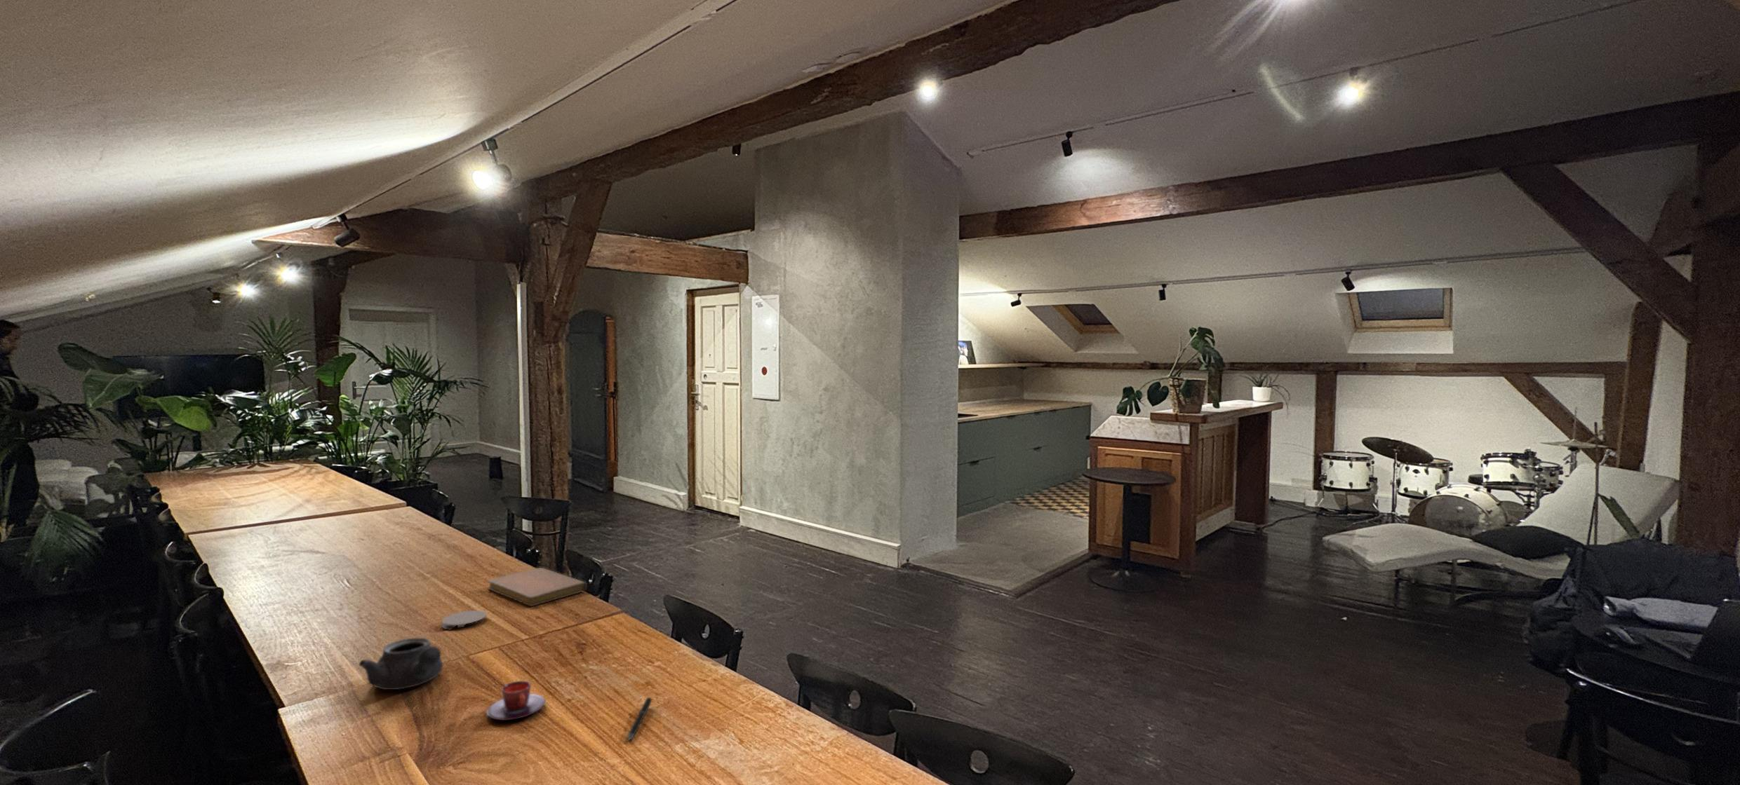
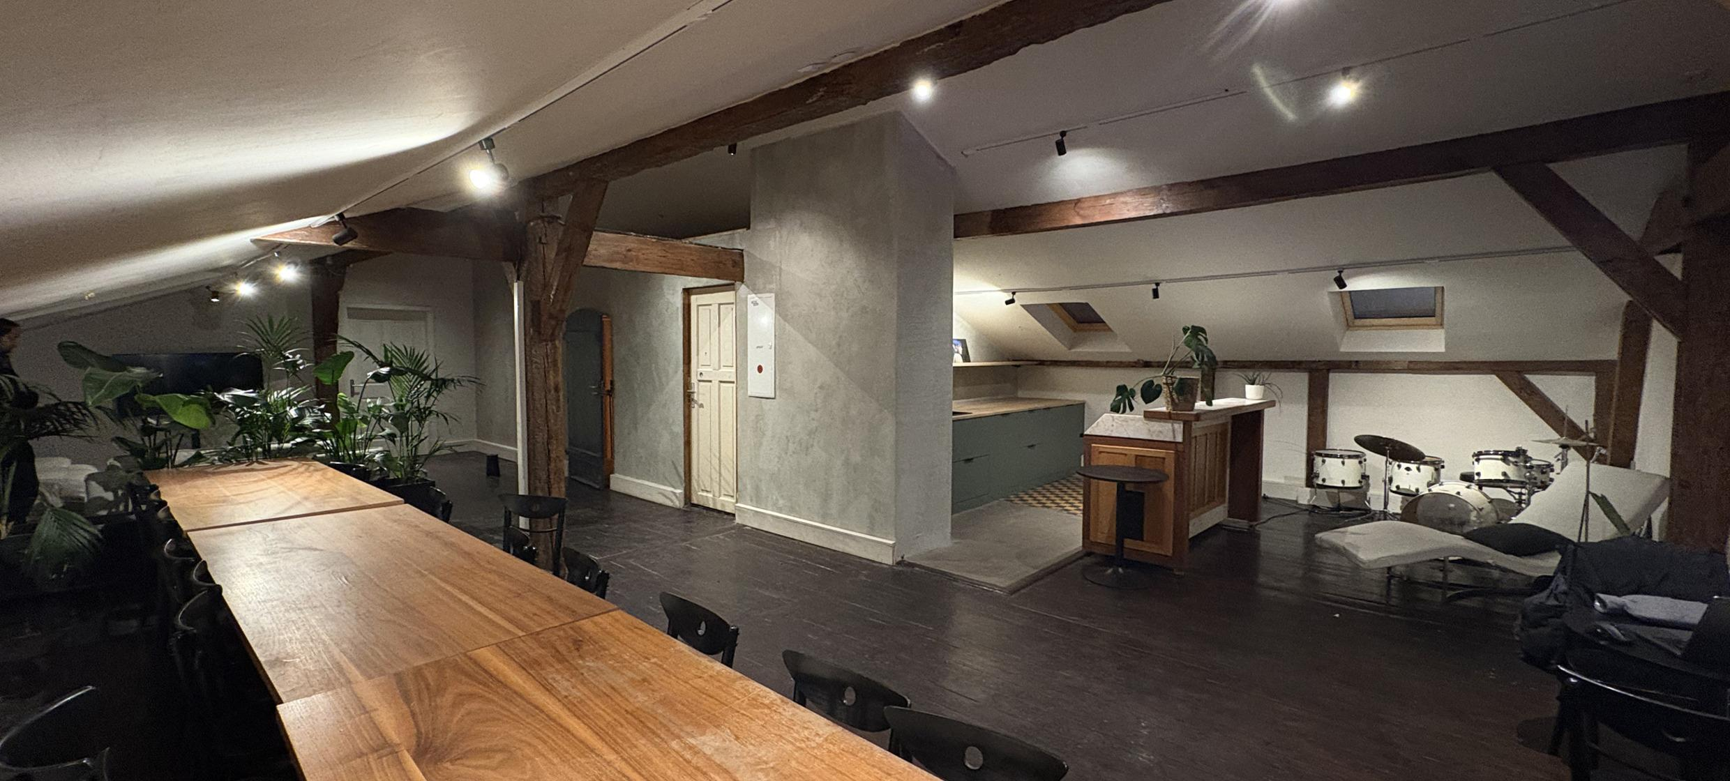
- coaster (465, 620)
- notebook (537, 584)
- pen (639, 718)
- teapot (409, 662)
- teacup (516, 699)
